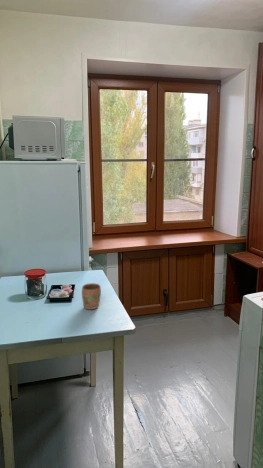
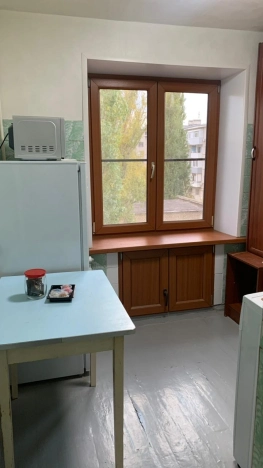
- mug (91, 295)
